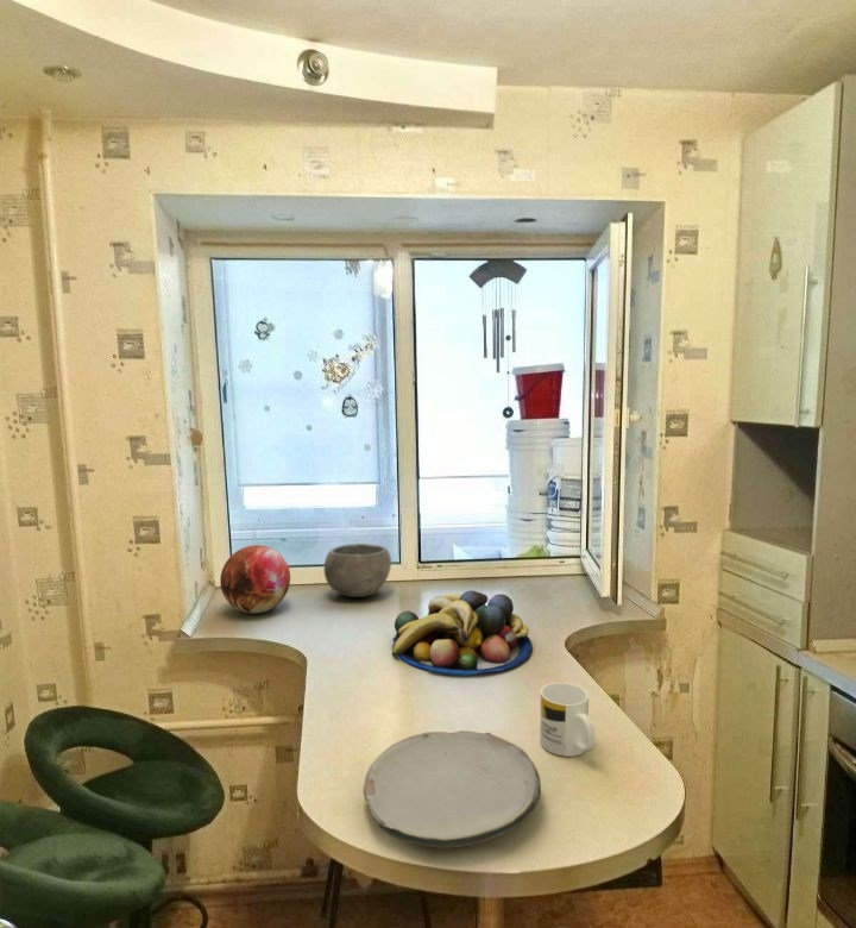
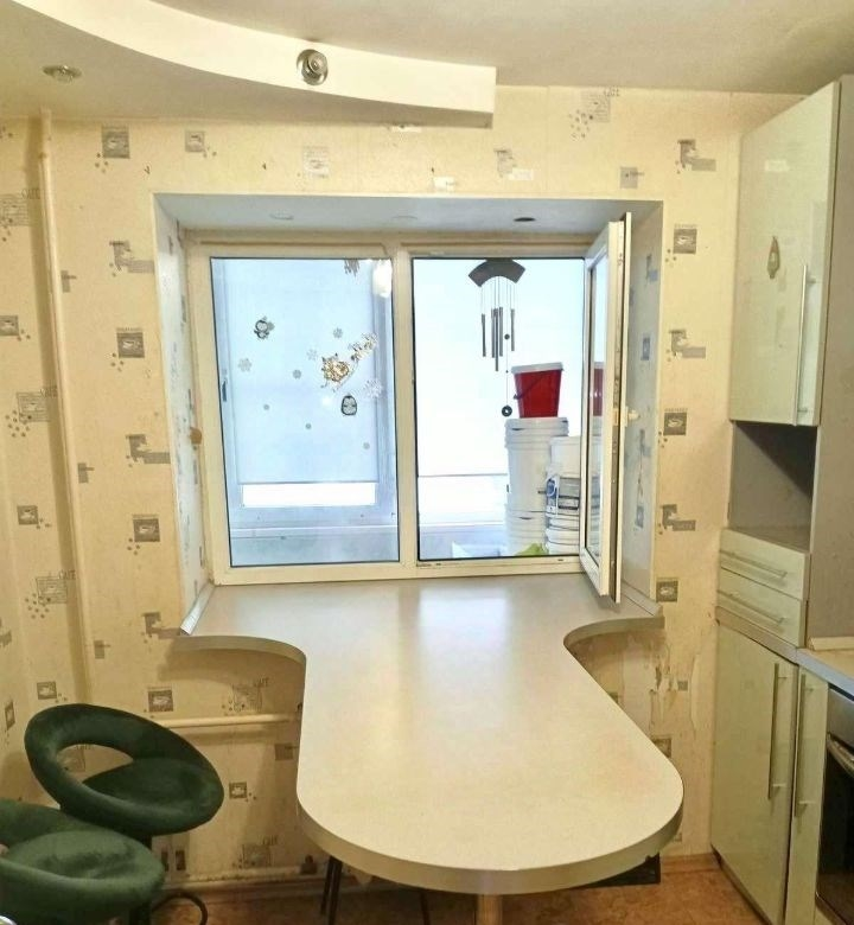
- plate (451, 784)
- fruit bowl (461, 621)
- bowl (357, 571)
- decorative orb (256, 578)
- mug (568, 723)
